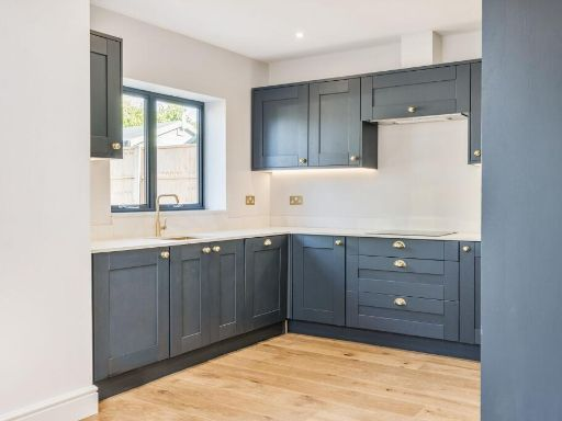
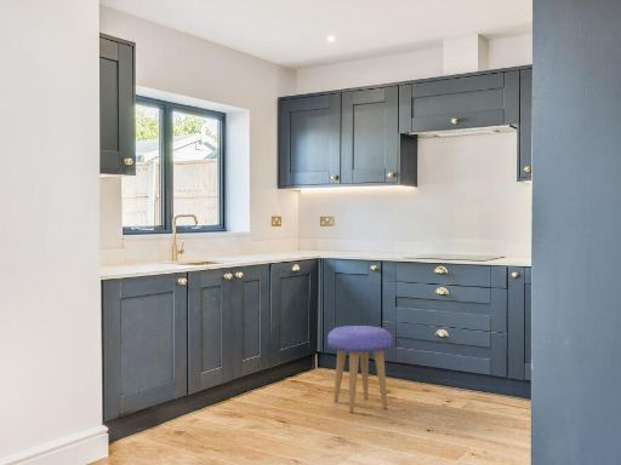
+ stool (361, 367)
